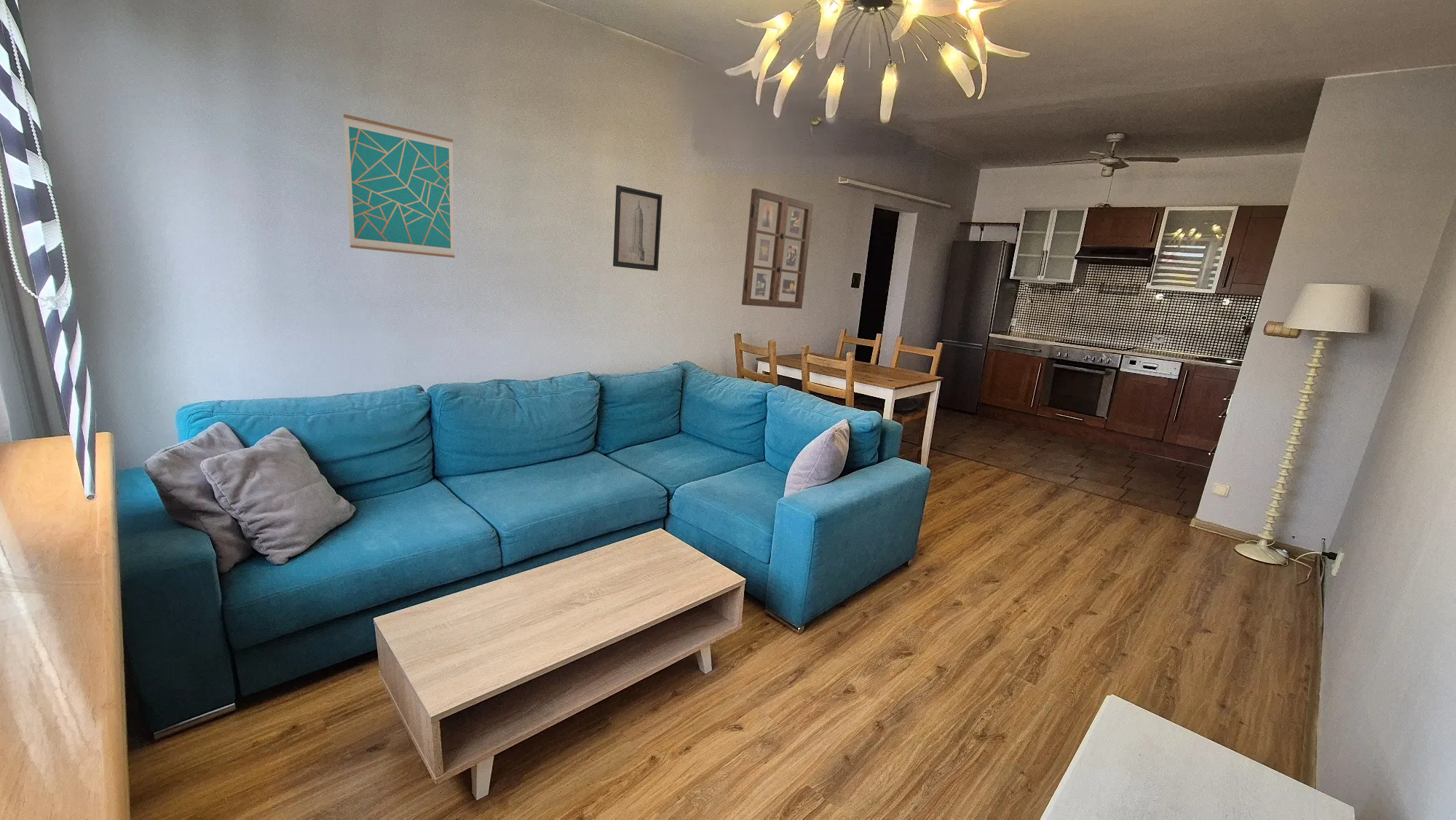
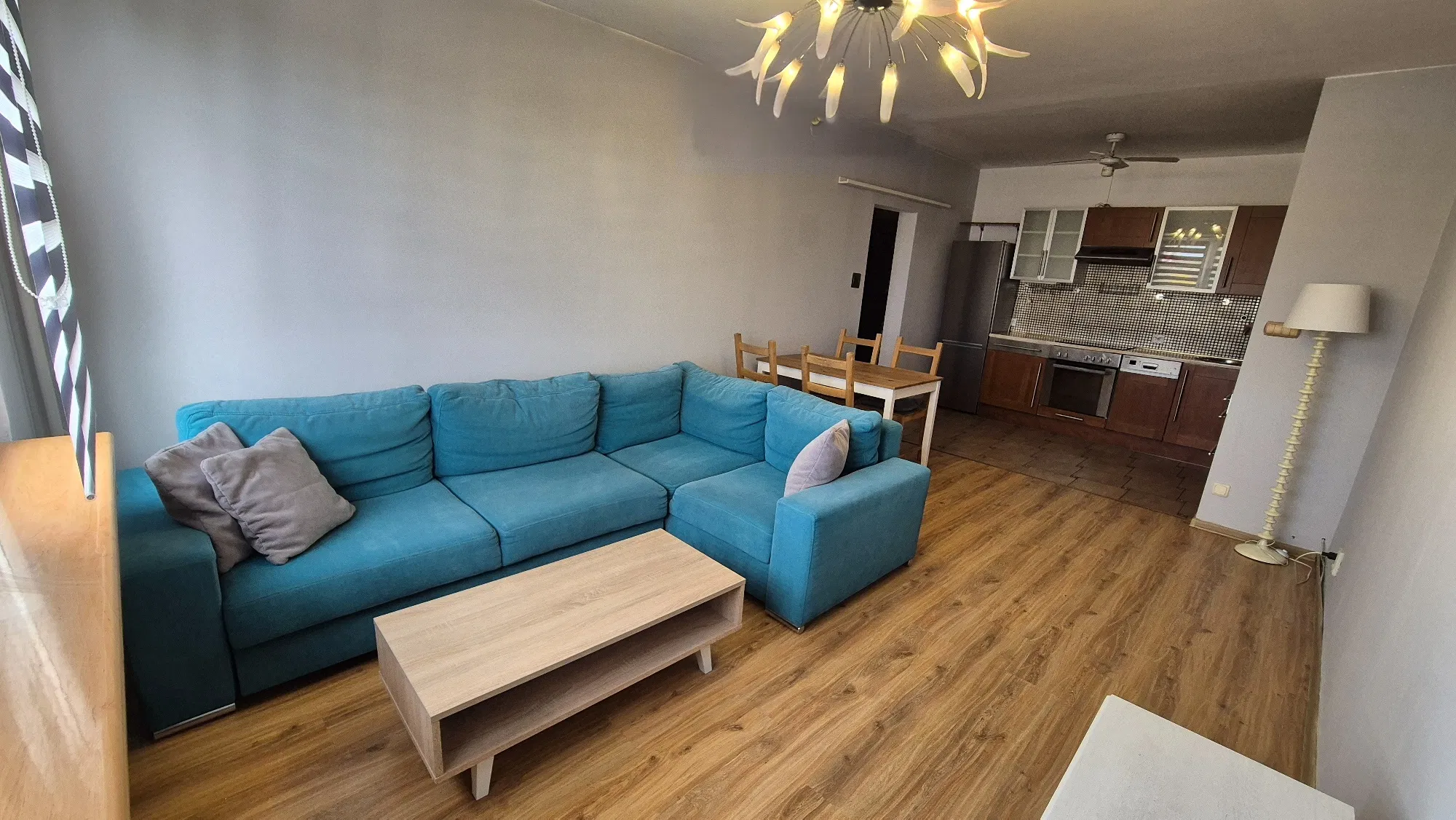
- picture frame (778, 253)
- wall art (403, 192)
- wall art (638, 229)
